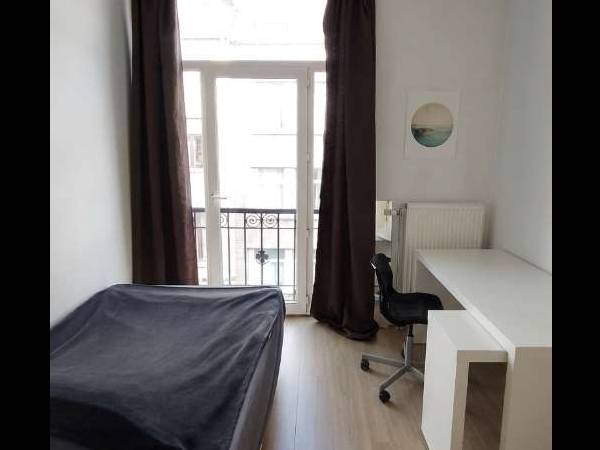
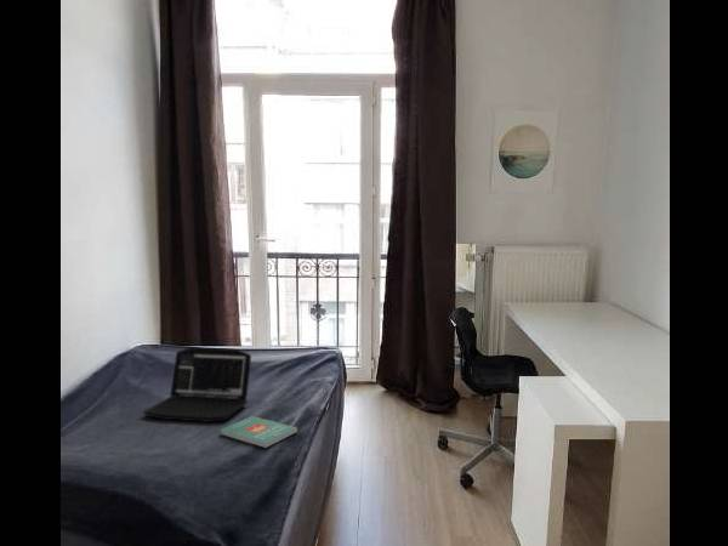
+ laptop (198, 382)
+ book (258, 430)
